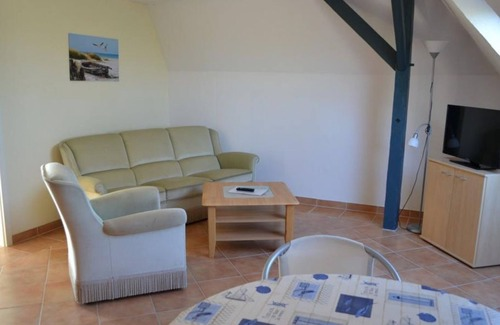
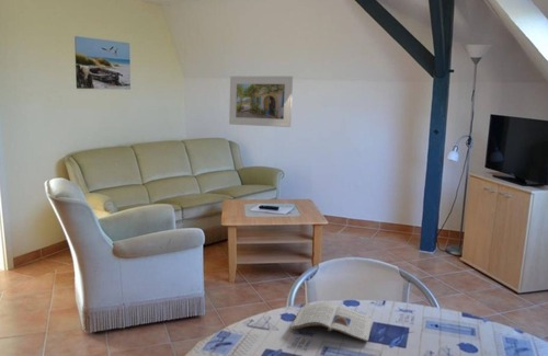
+ magazine (332, 318)
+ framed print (260, 101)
